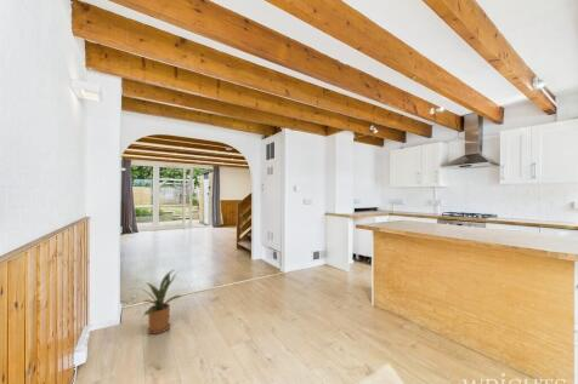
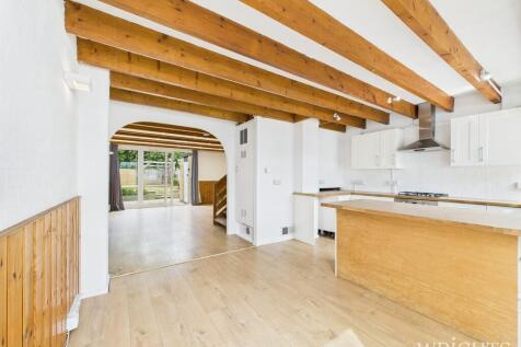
- house plant (157, 300)
